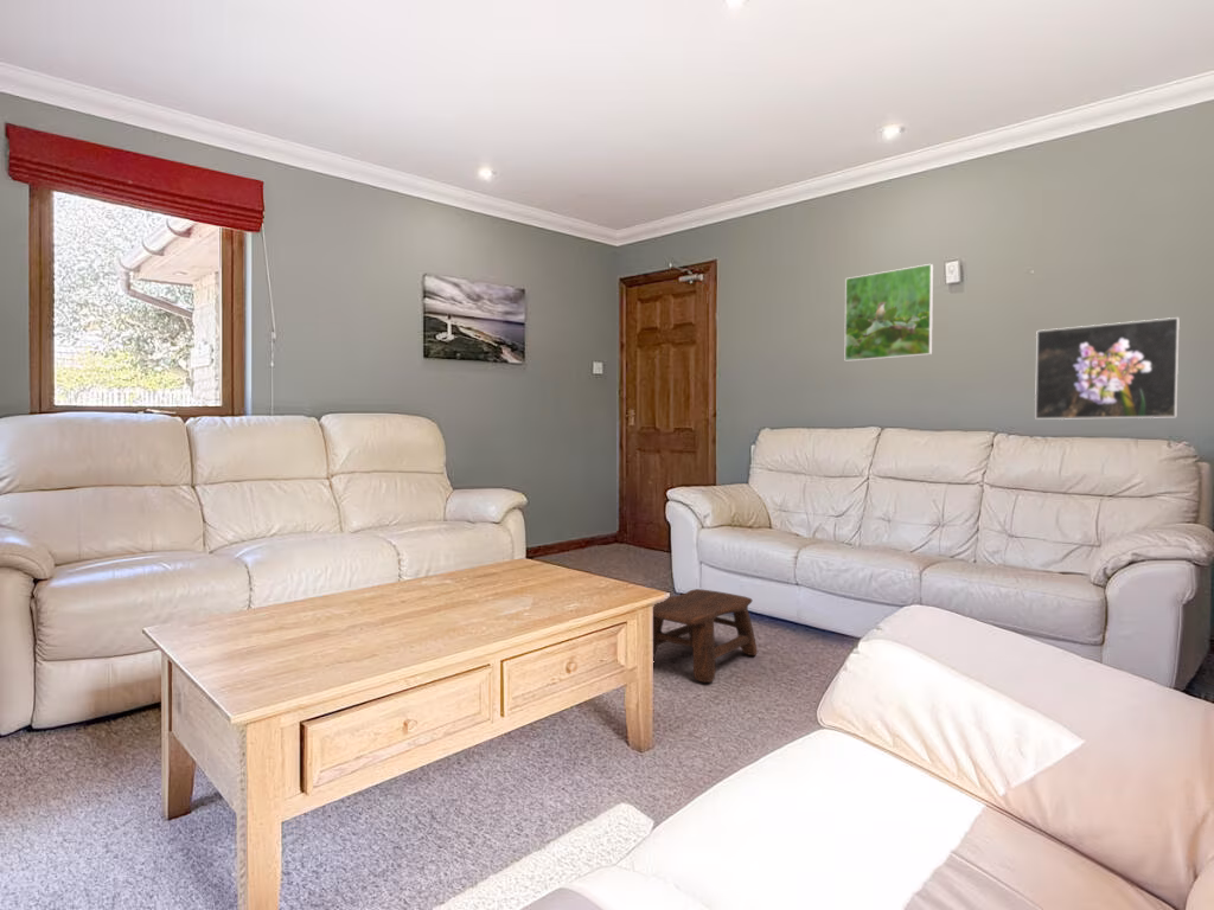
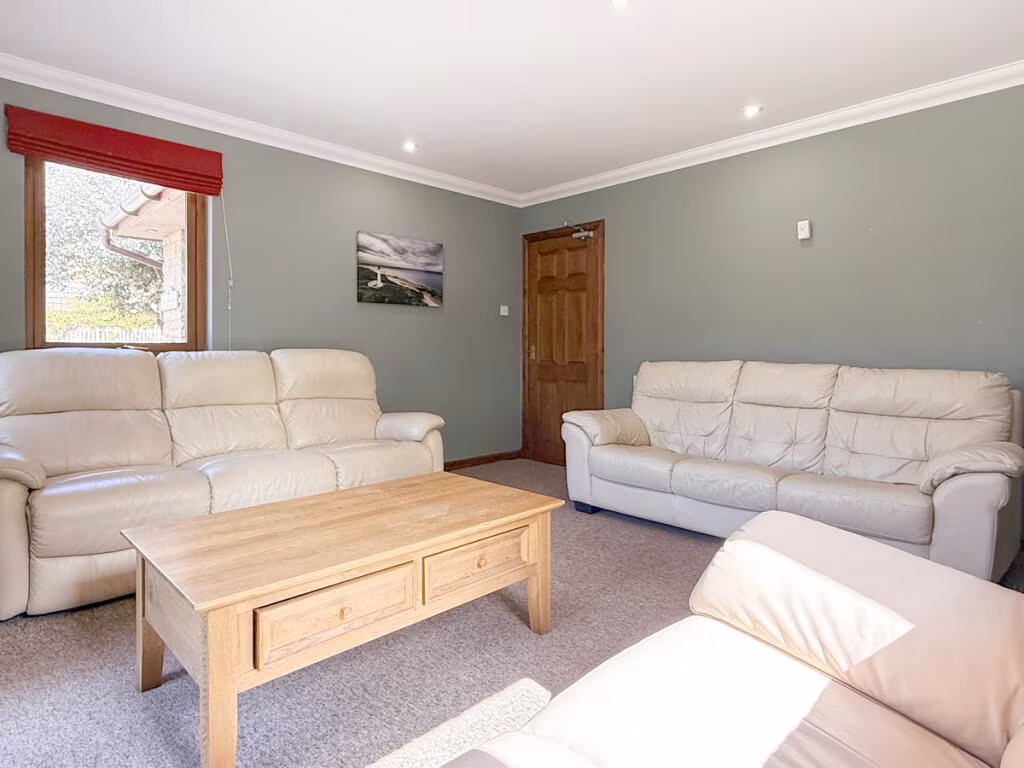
- stool (699, 630)
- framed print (887, 314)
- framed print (1103, 371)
